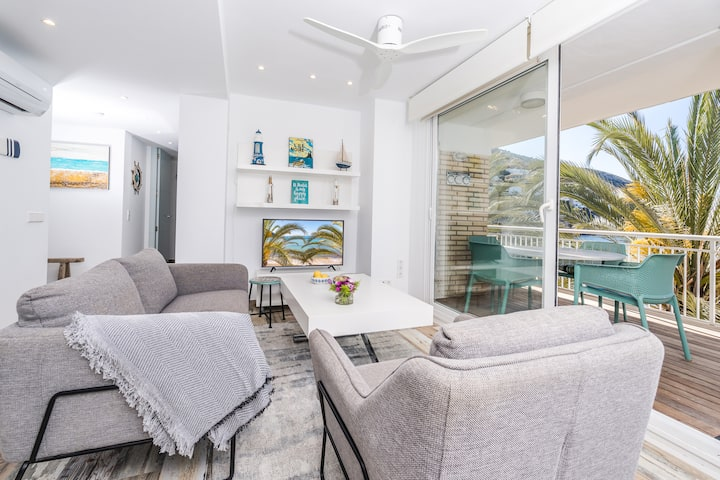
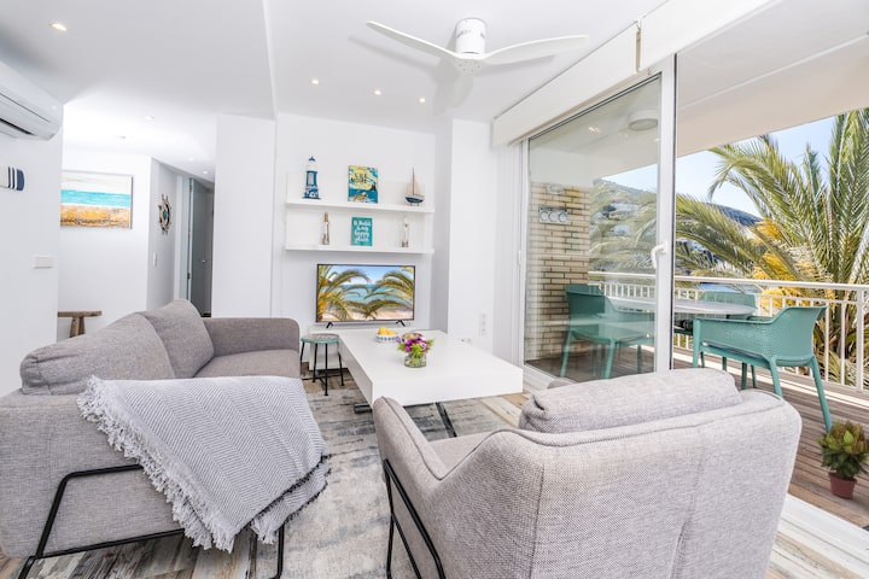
+ potted plant (842, 457)
